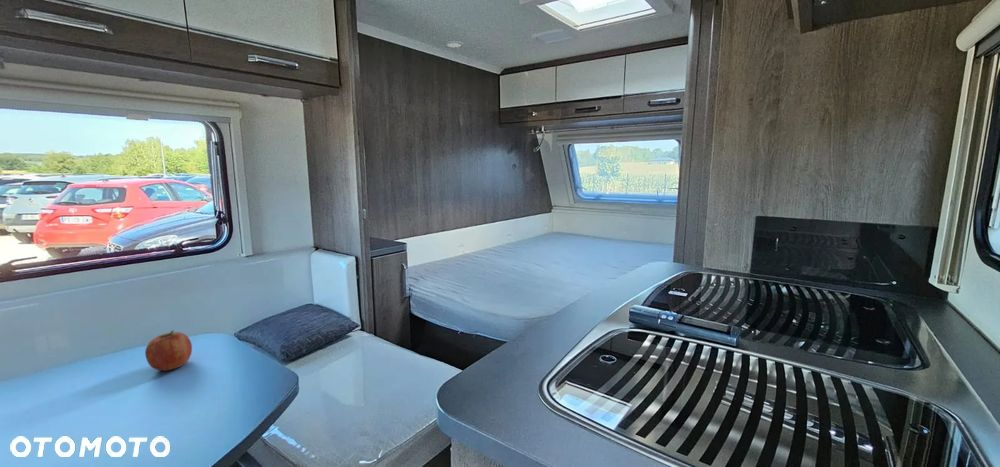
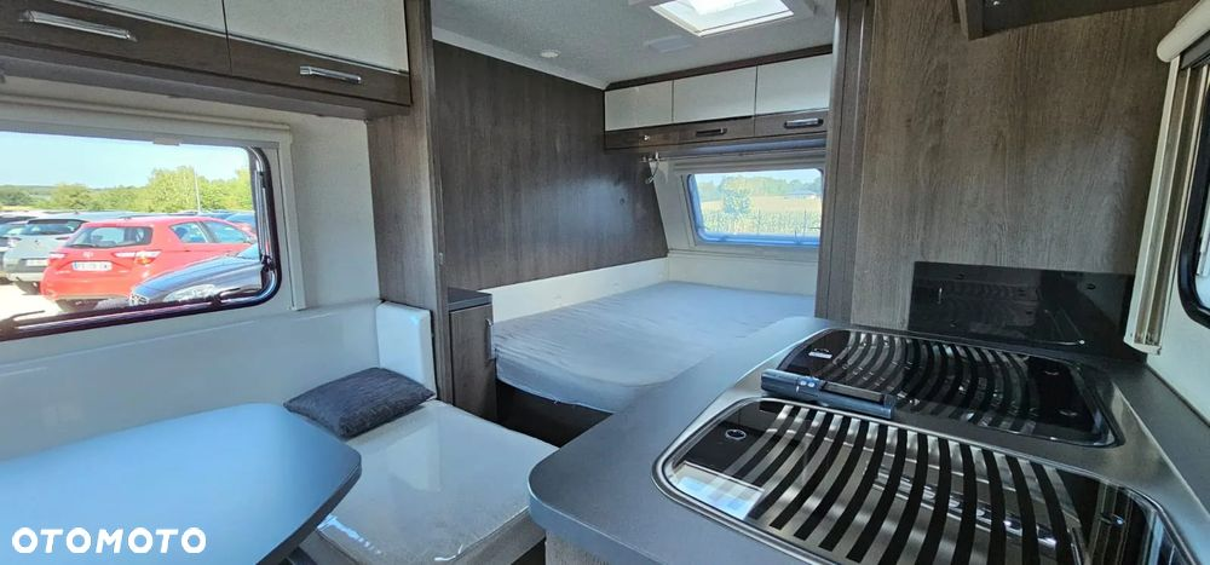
- fruit (169, 348)
